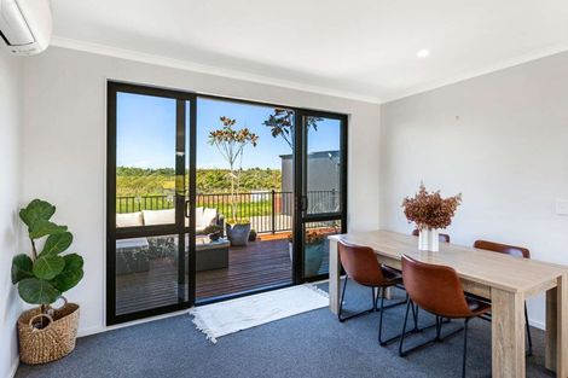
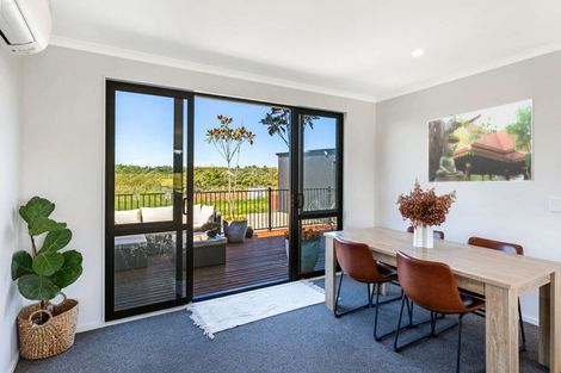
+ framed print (473, 147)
